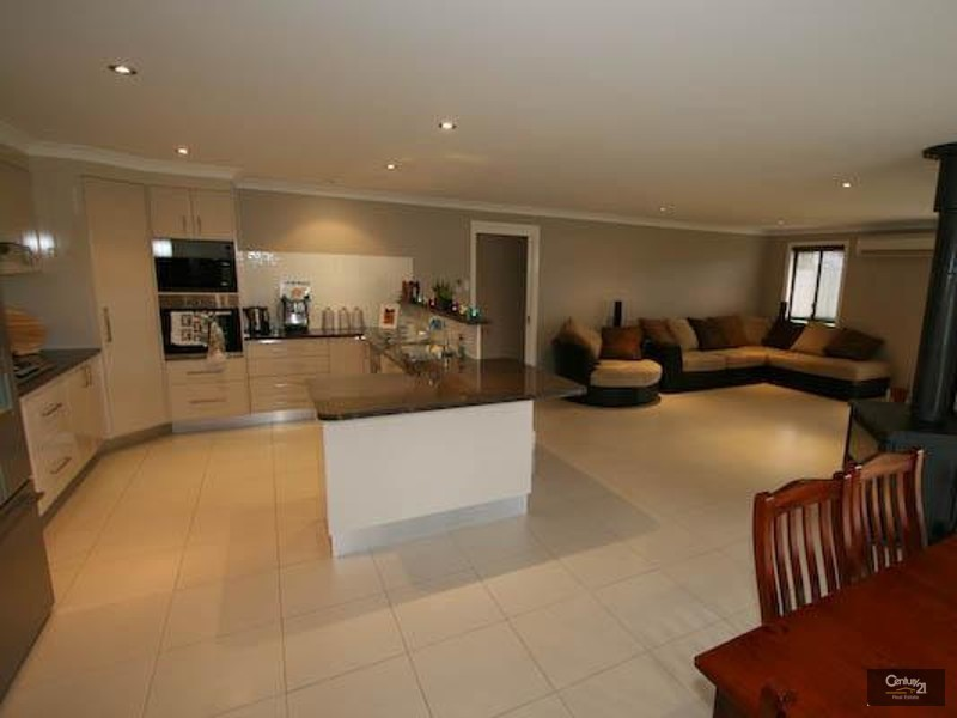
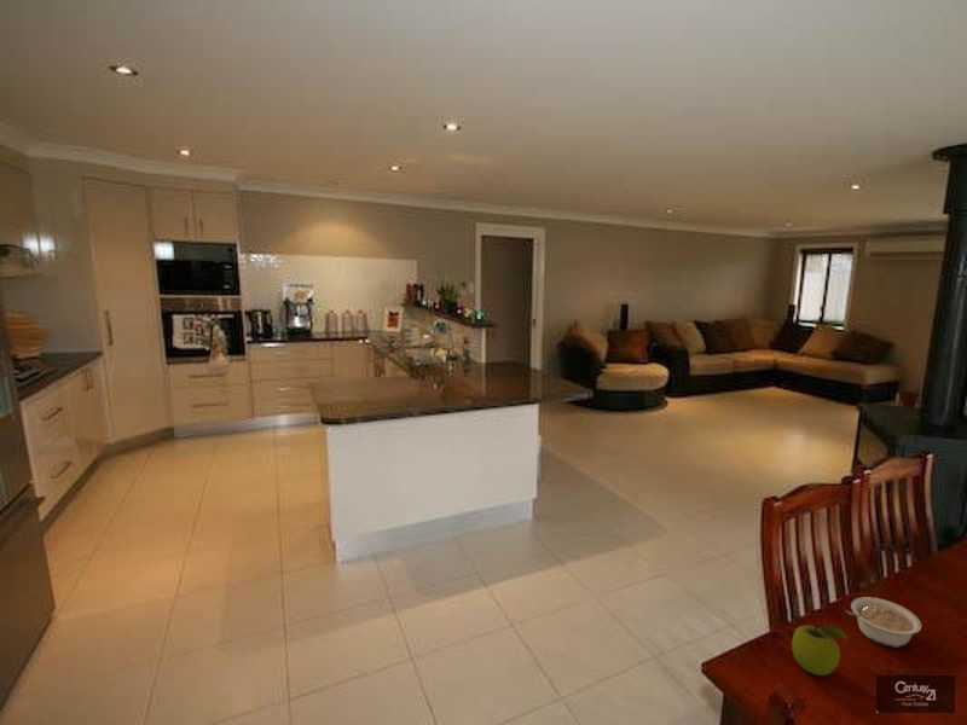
+ fruit (818, 646)
+ legume (882, 622)
